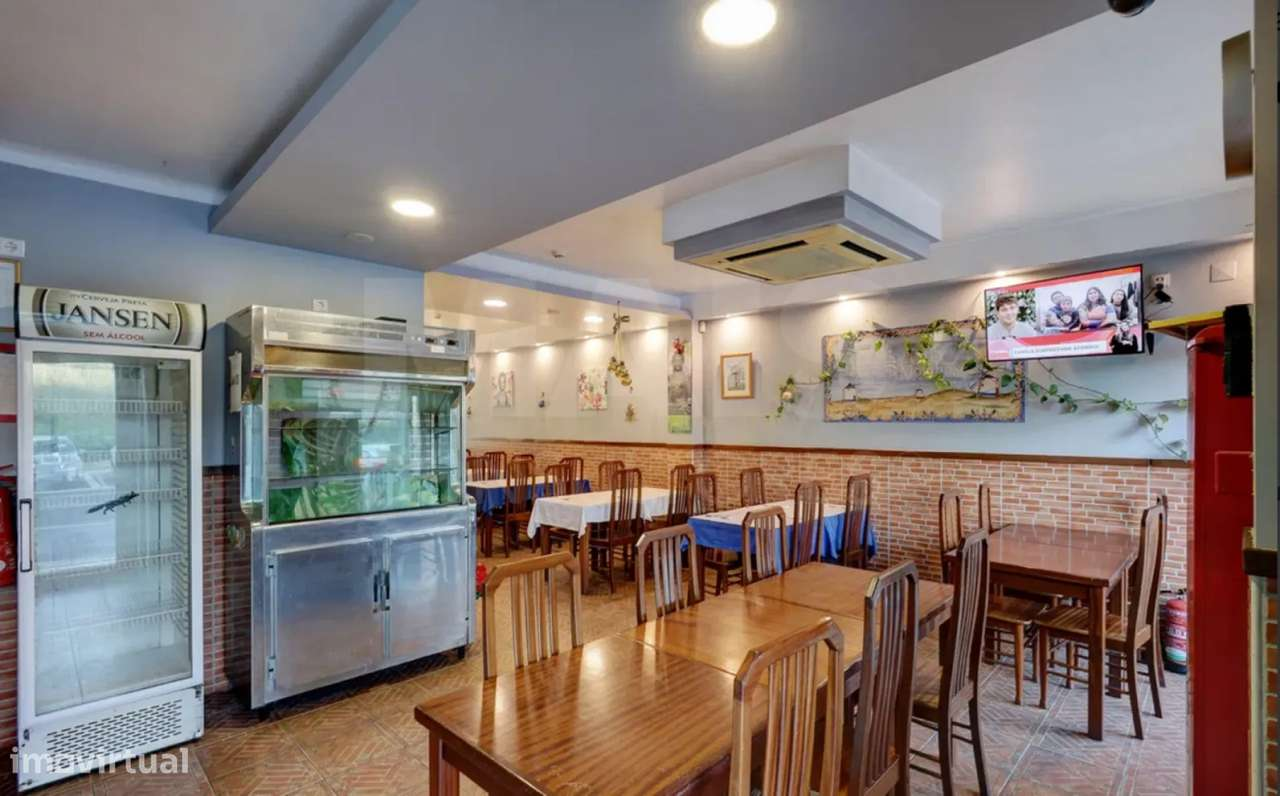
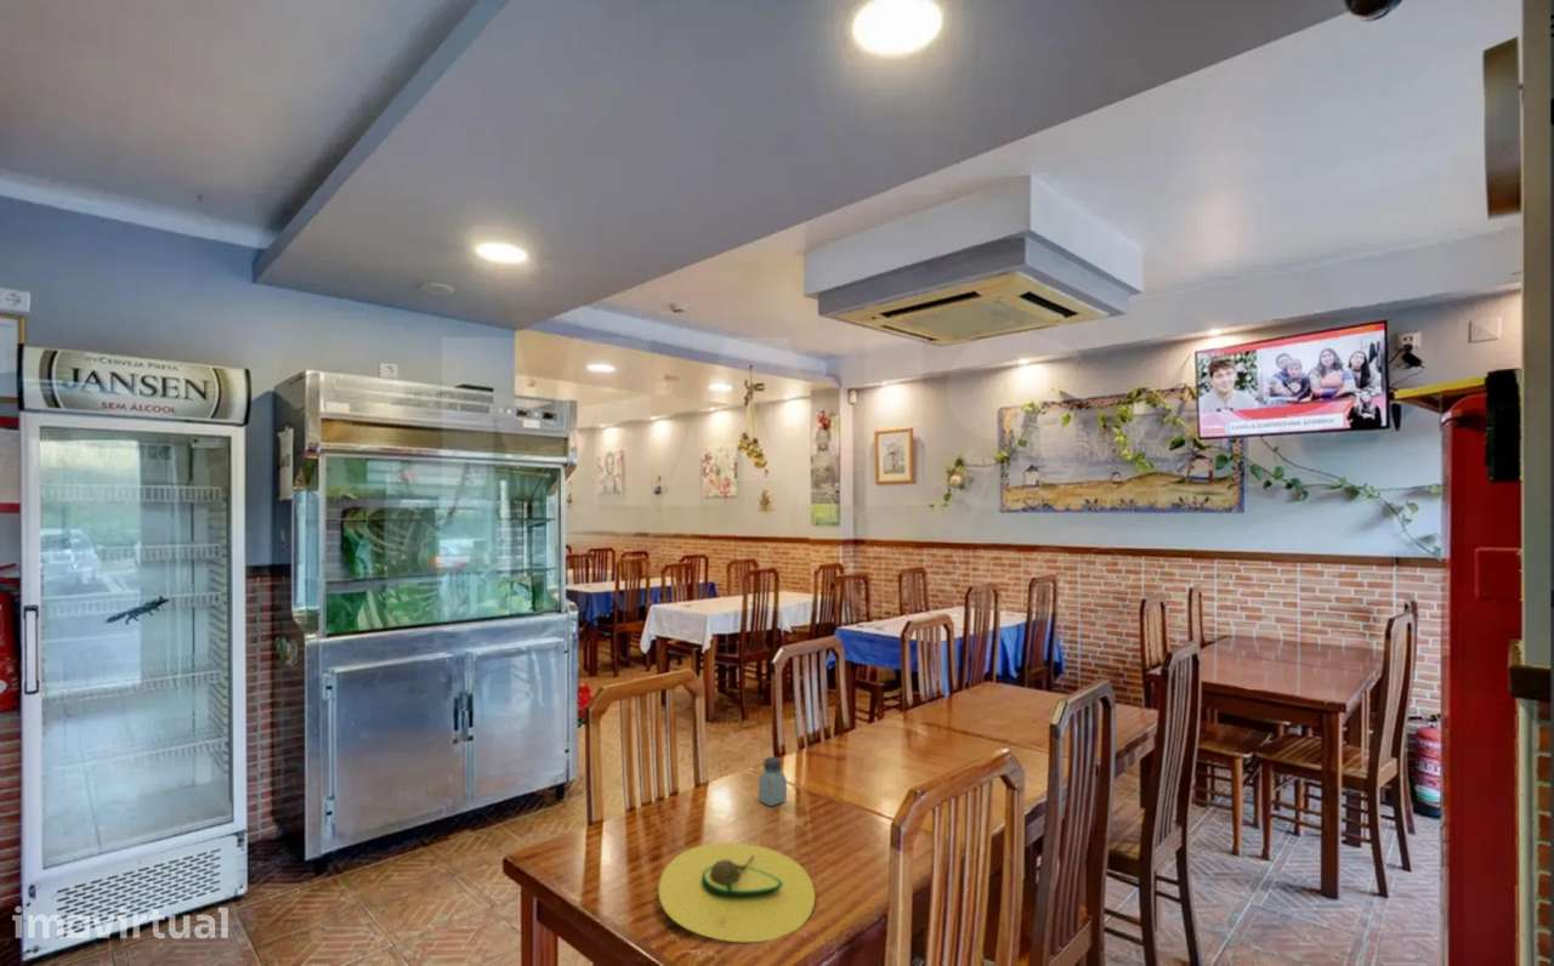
+ avocado (737, 876)
+ saltshaker (772, 780)
